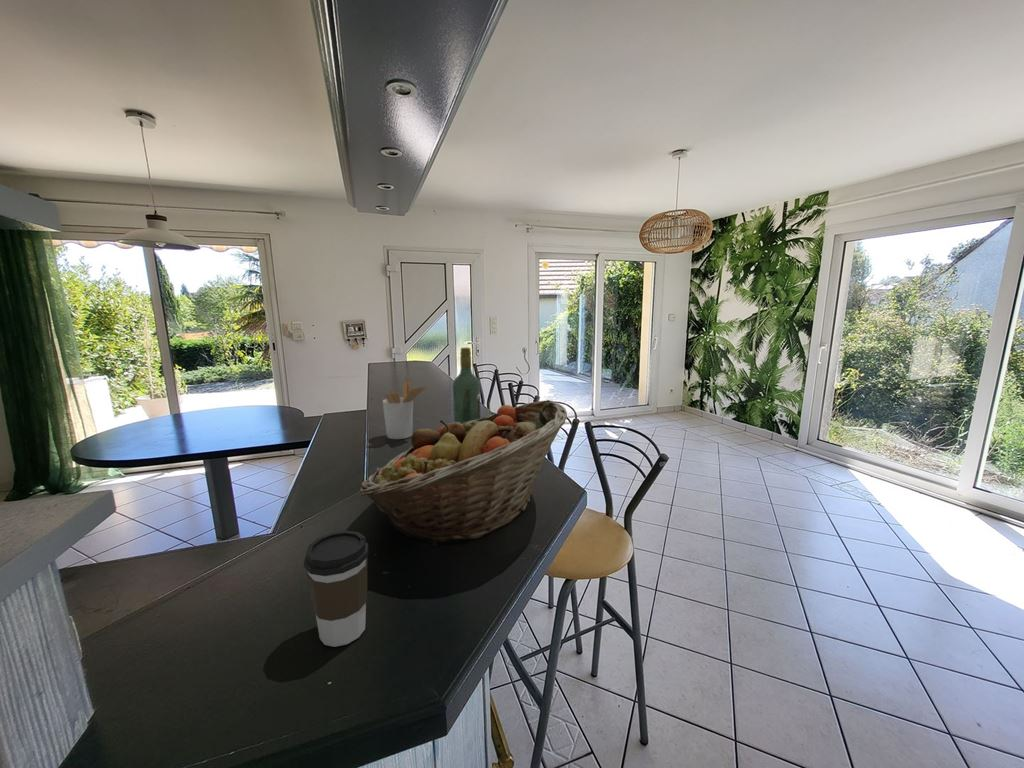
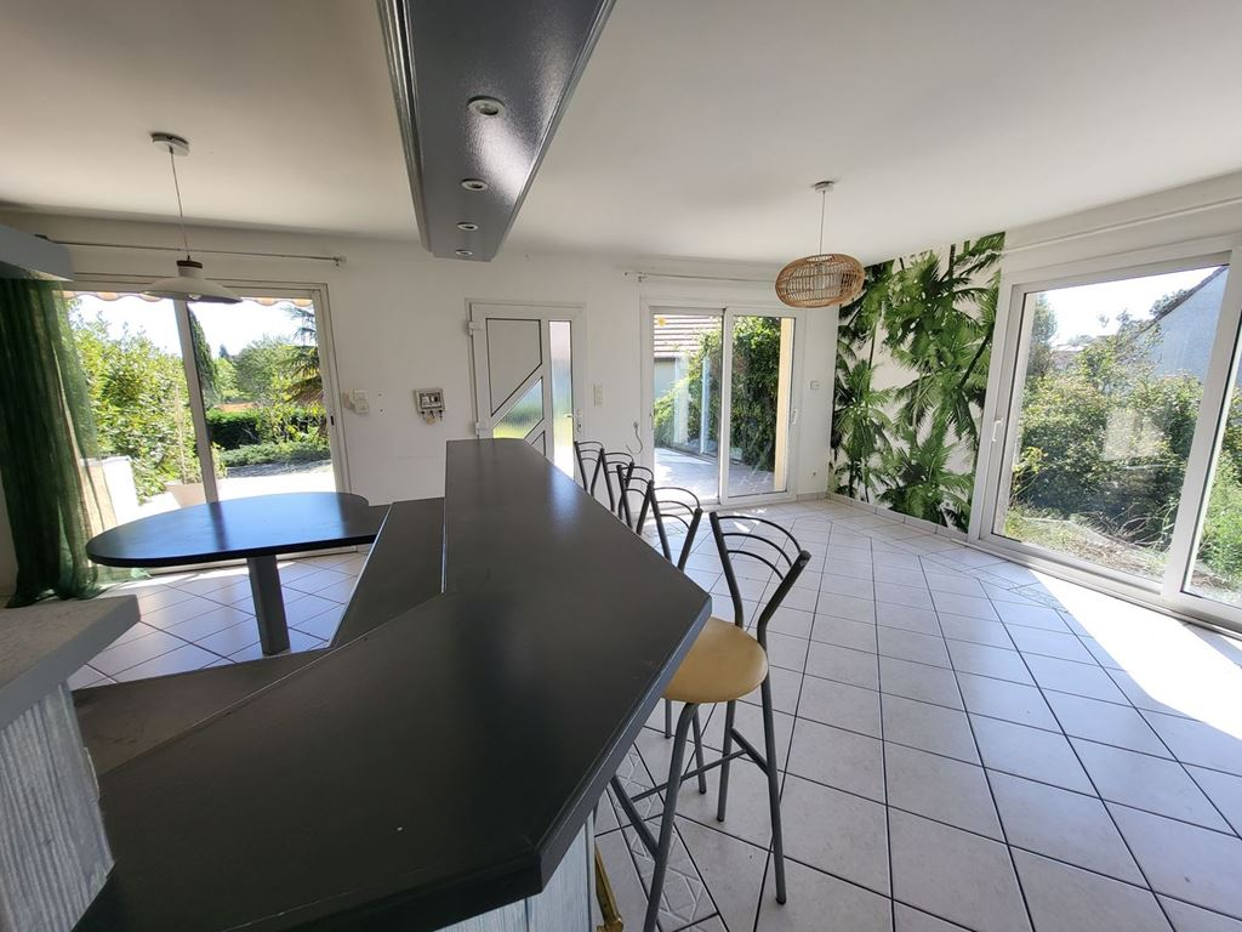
- wine bottle (466, 395)
- coffee cup (340, 588)
- utensil holder (405, 409)
- fruit basket (472, 457)
